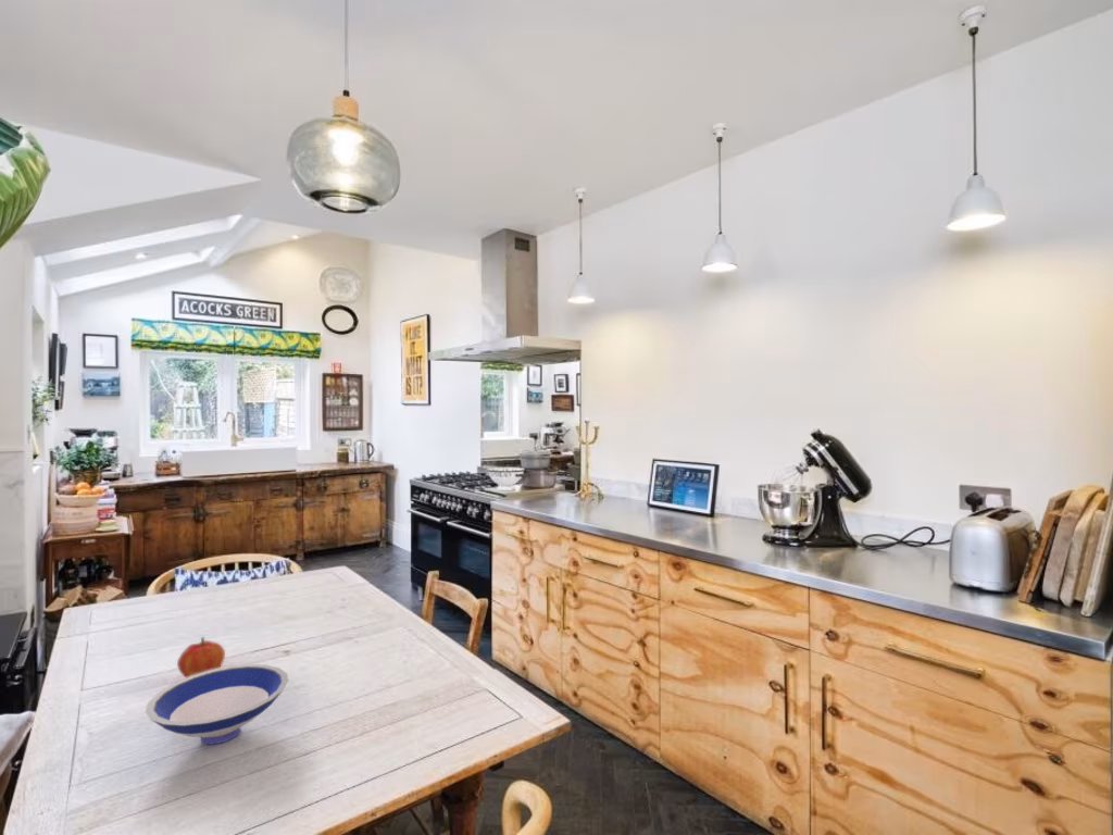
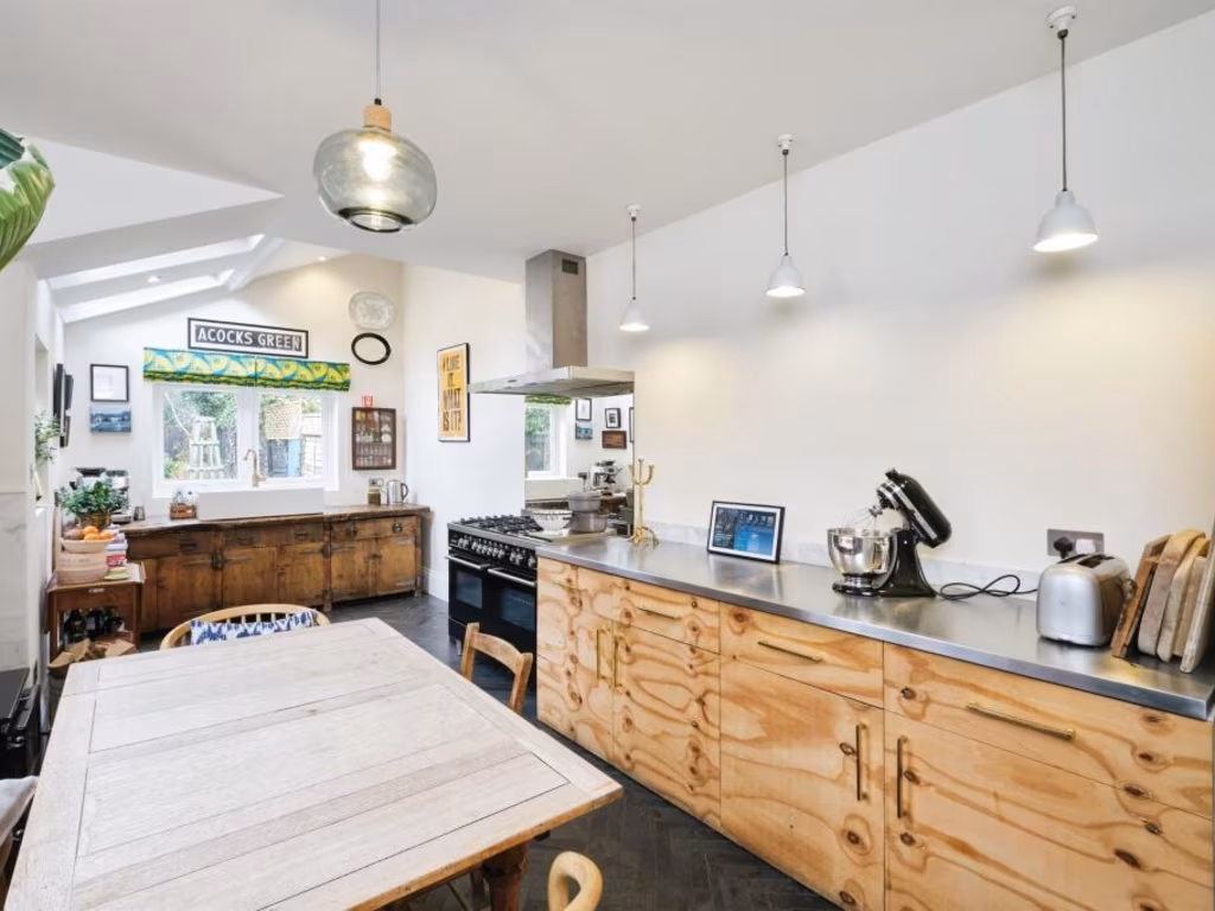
- fruit (201, 659)
- bowl (221, 712)
